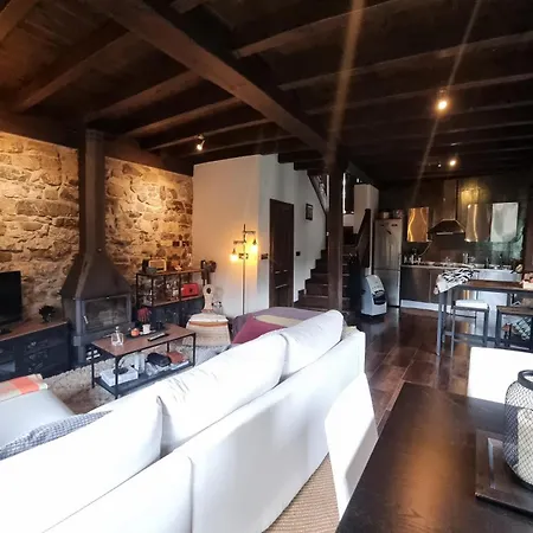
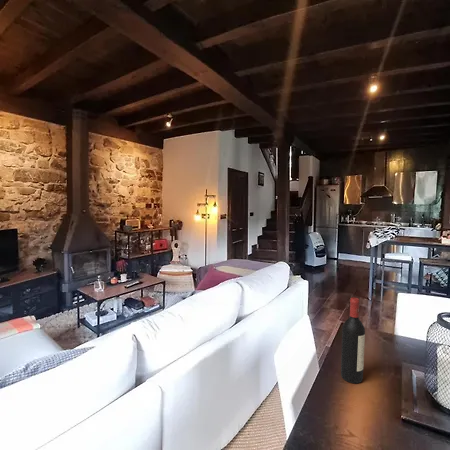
+ wine bottle (353, 338)
